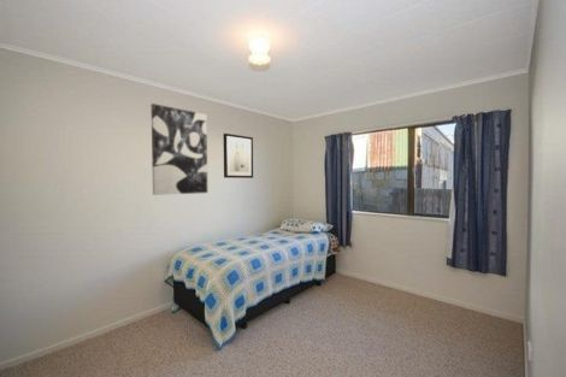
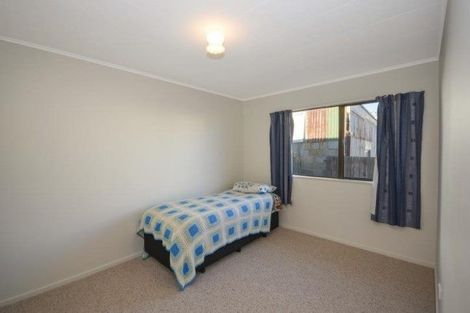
- wall art (238, 157)
- wall art (181, 152)
